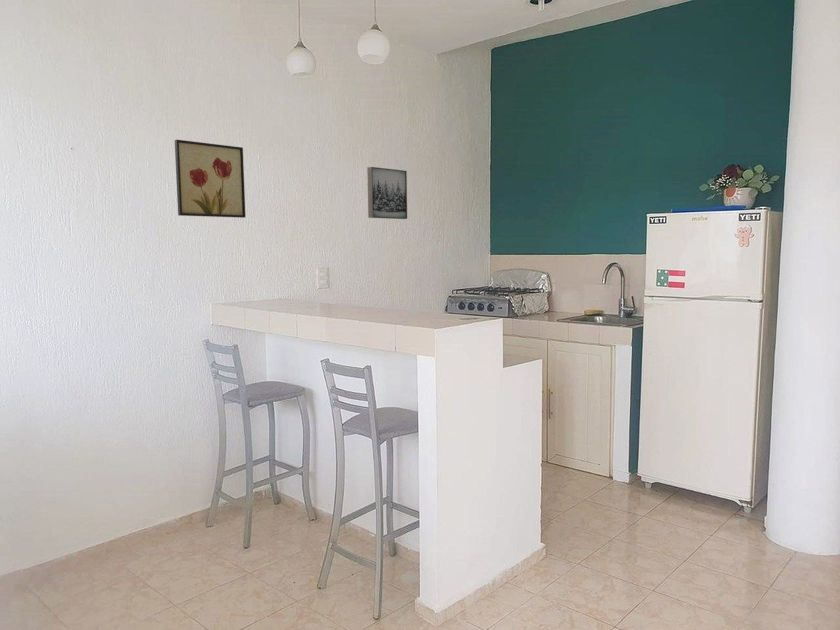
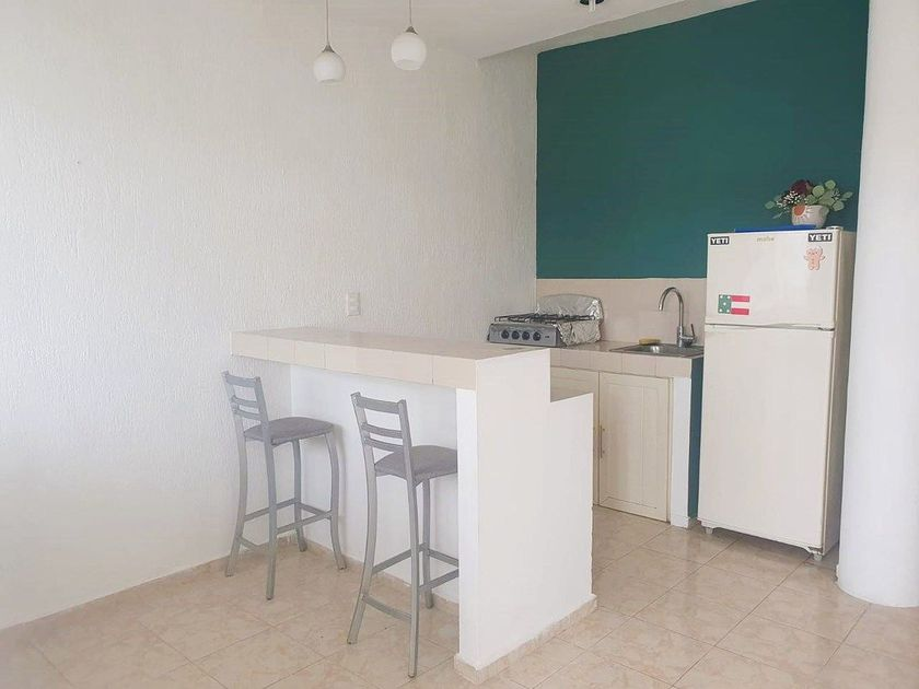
- wall art (387, 193)
- wall art (210, 180)
